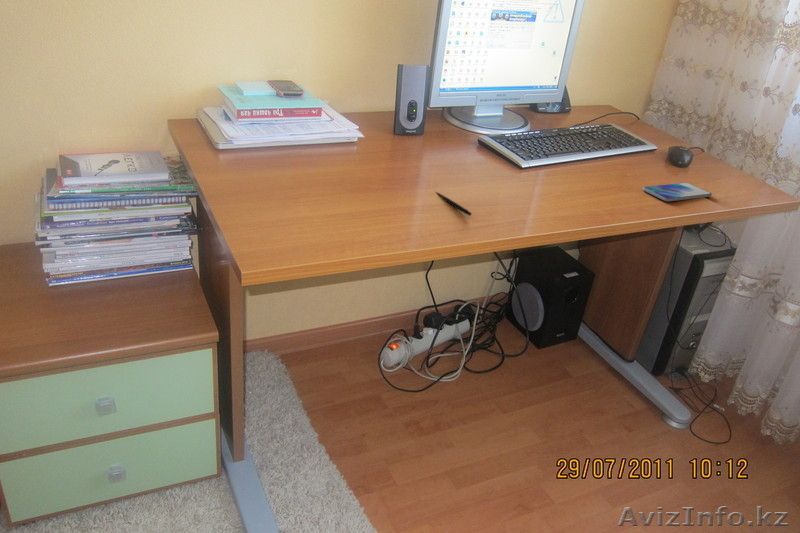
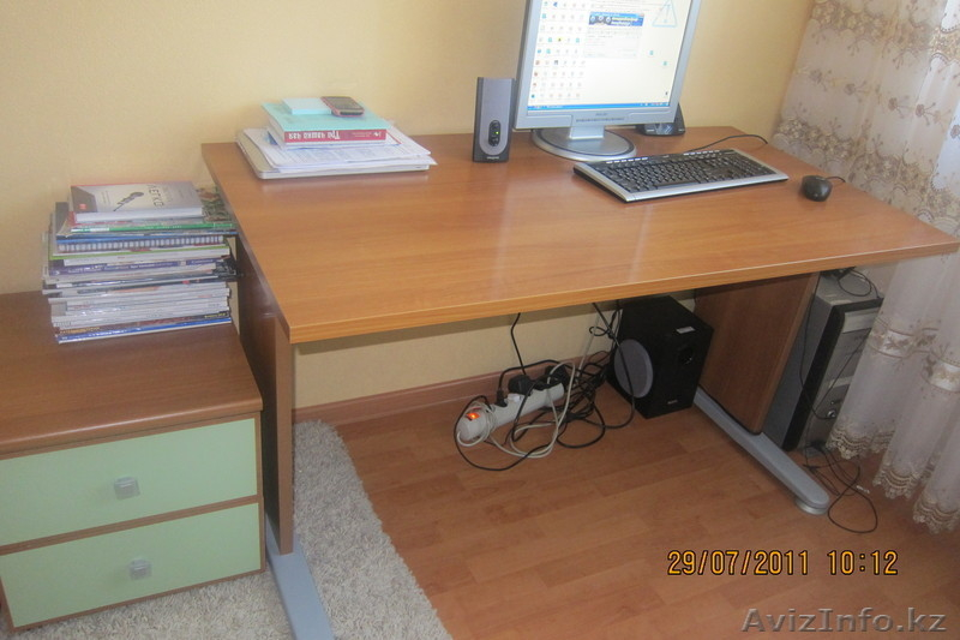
- pen (450, 200)
- smartphone (677, 191)
